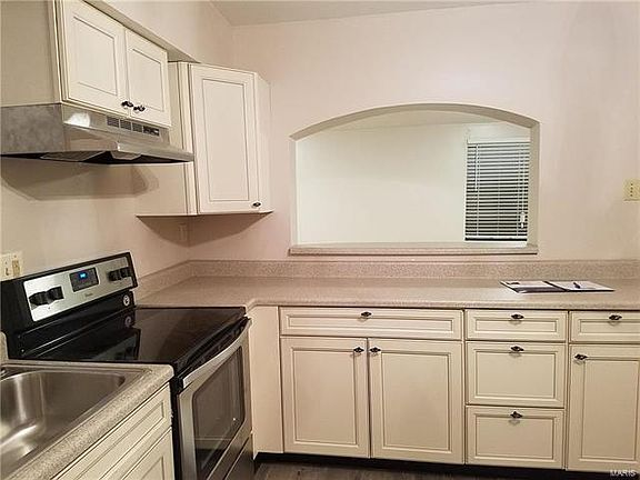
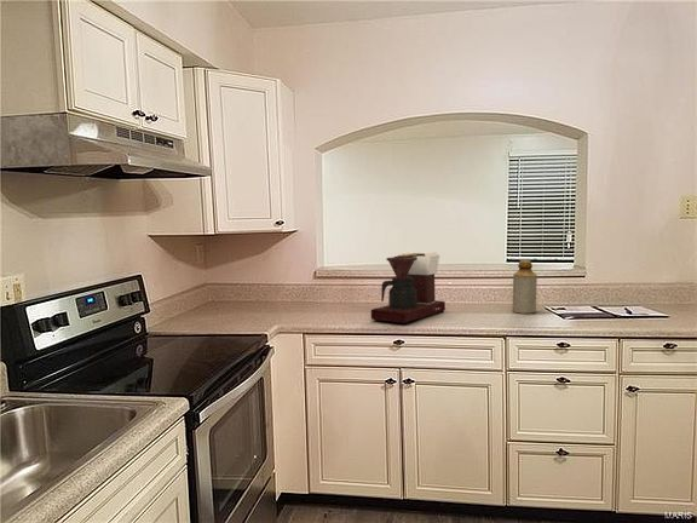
+ coffee maker (409, 285)
+ bottle (524, 286)
